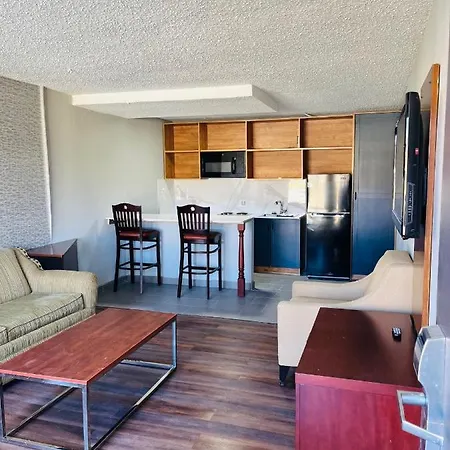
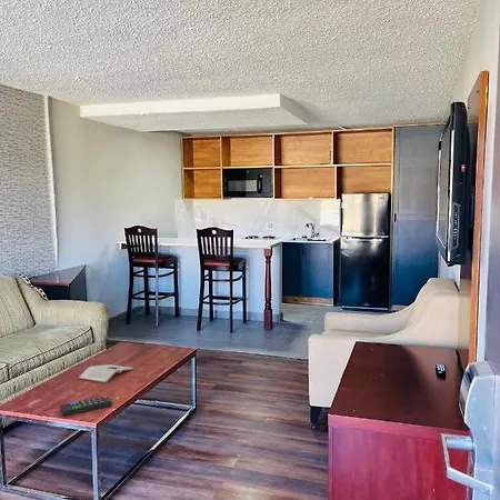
+ magazine (107, 370)
+ remote control (86, 404)
